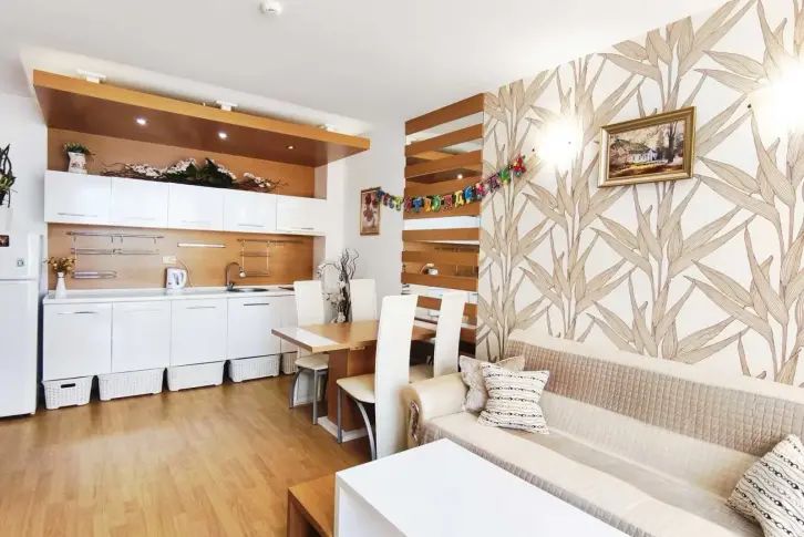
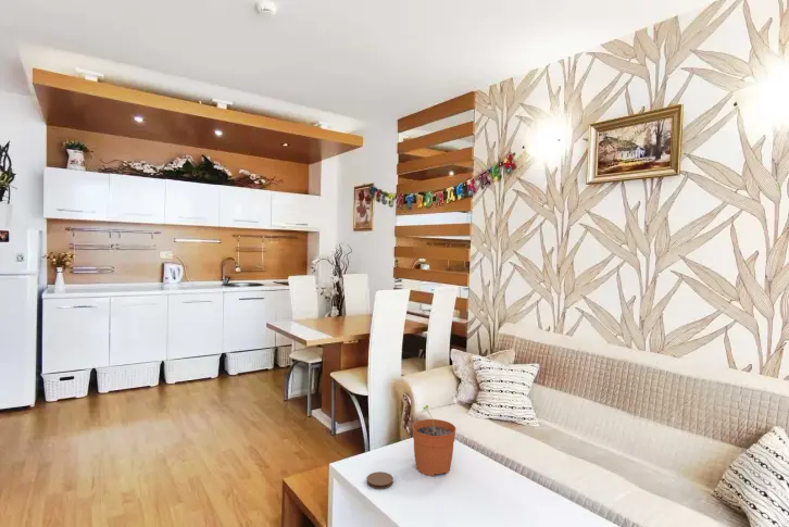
+ coaster (379, 479)
+ plant pot (434, 437)
